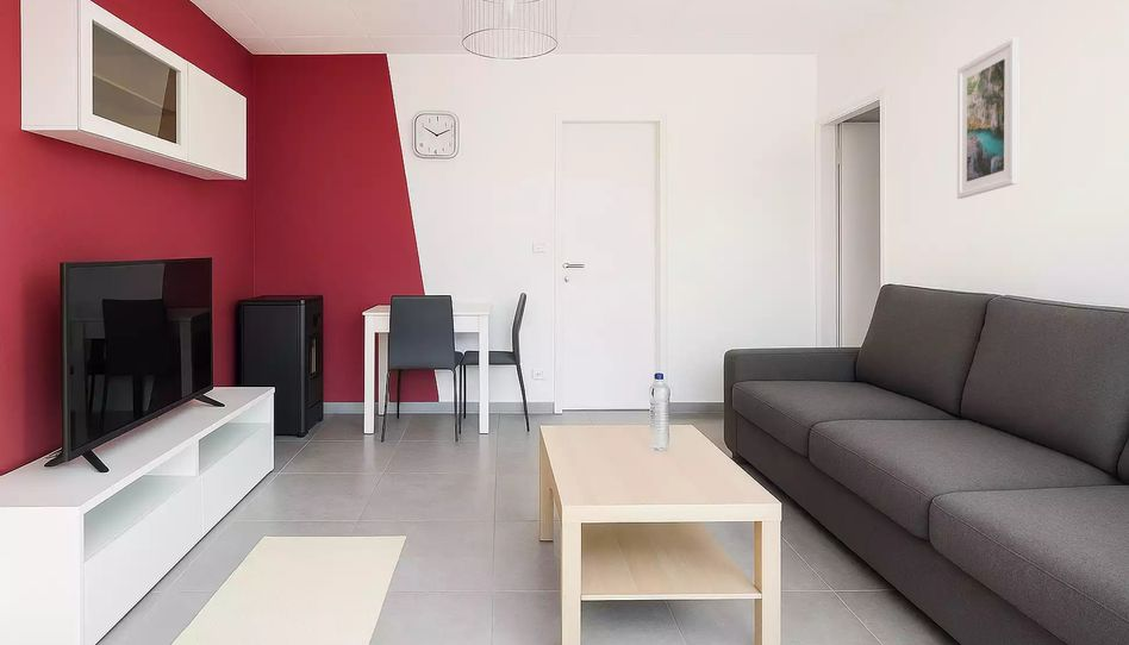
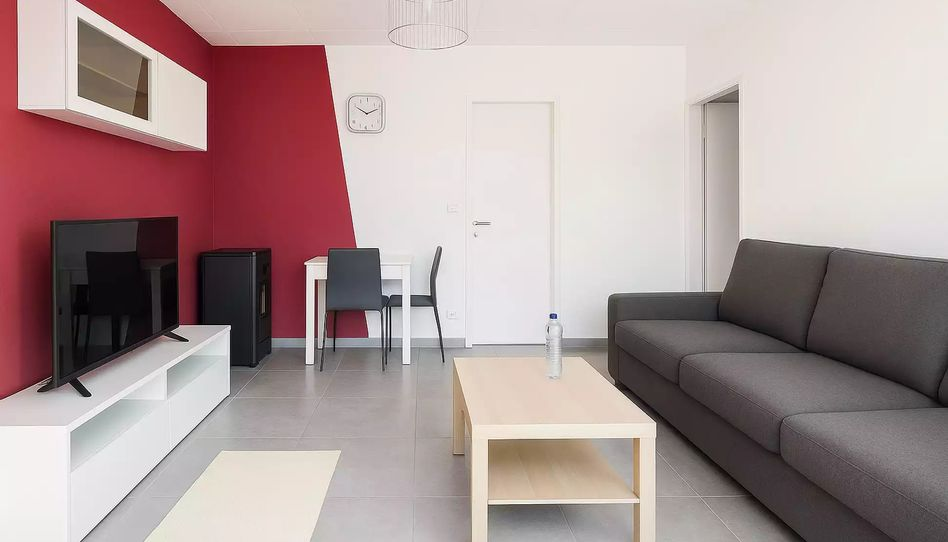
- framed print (986, 123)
